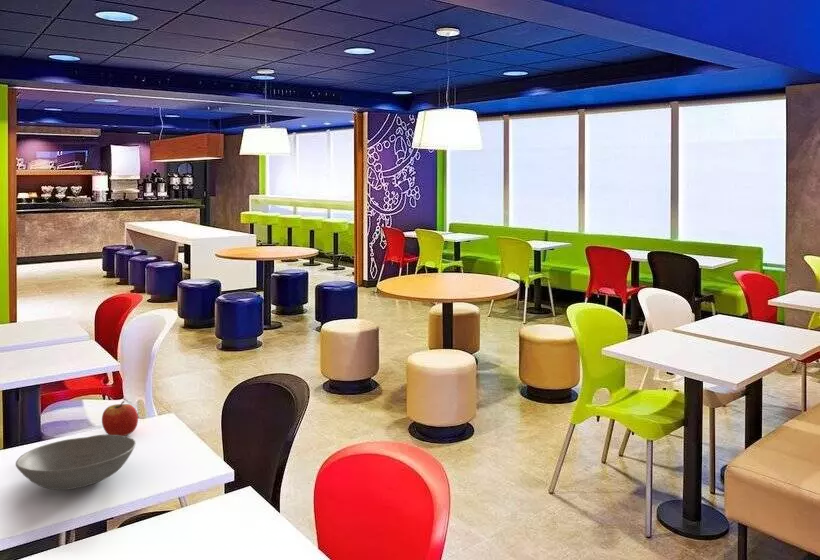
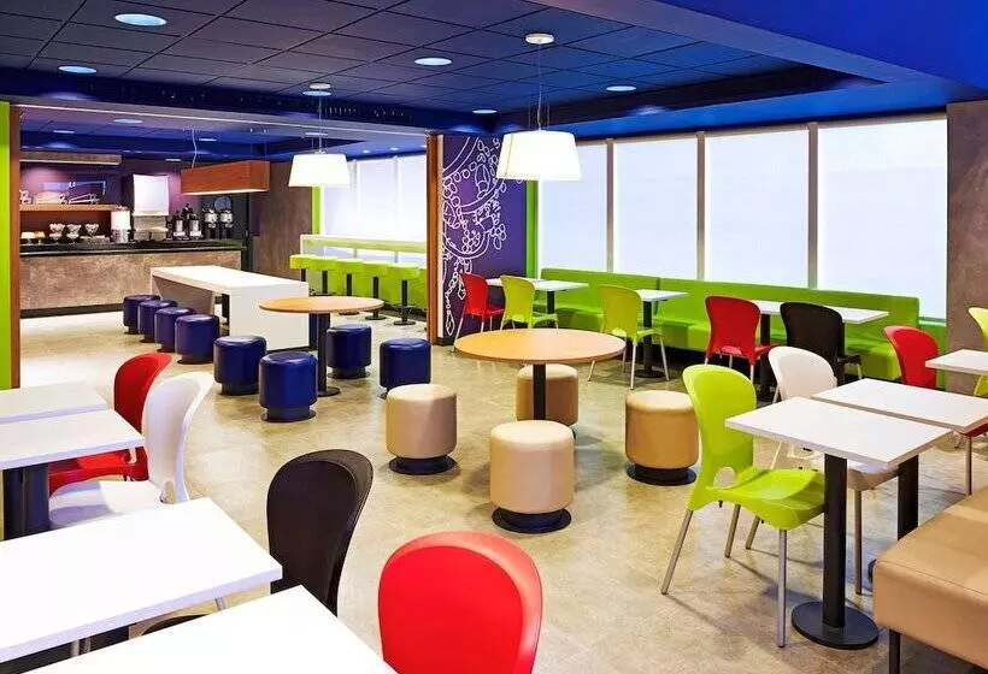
- apple (119, 418)
- bowl (78, 465)
